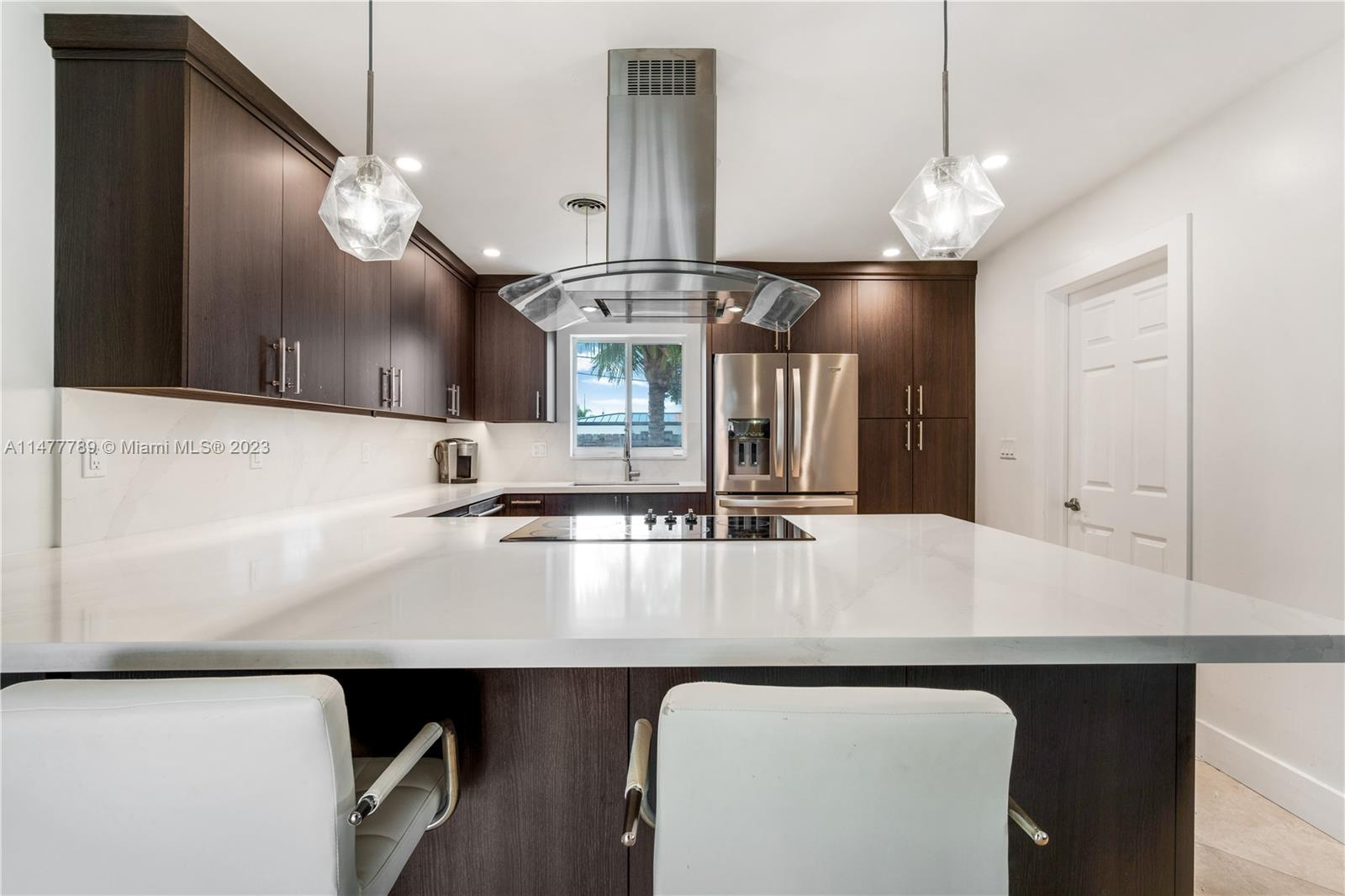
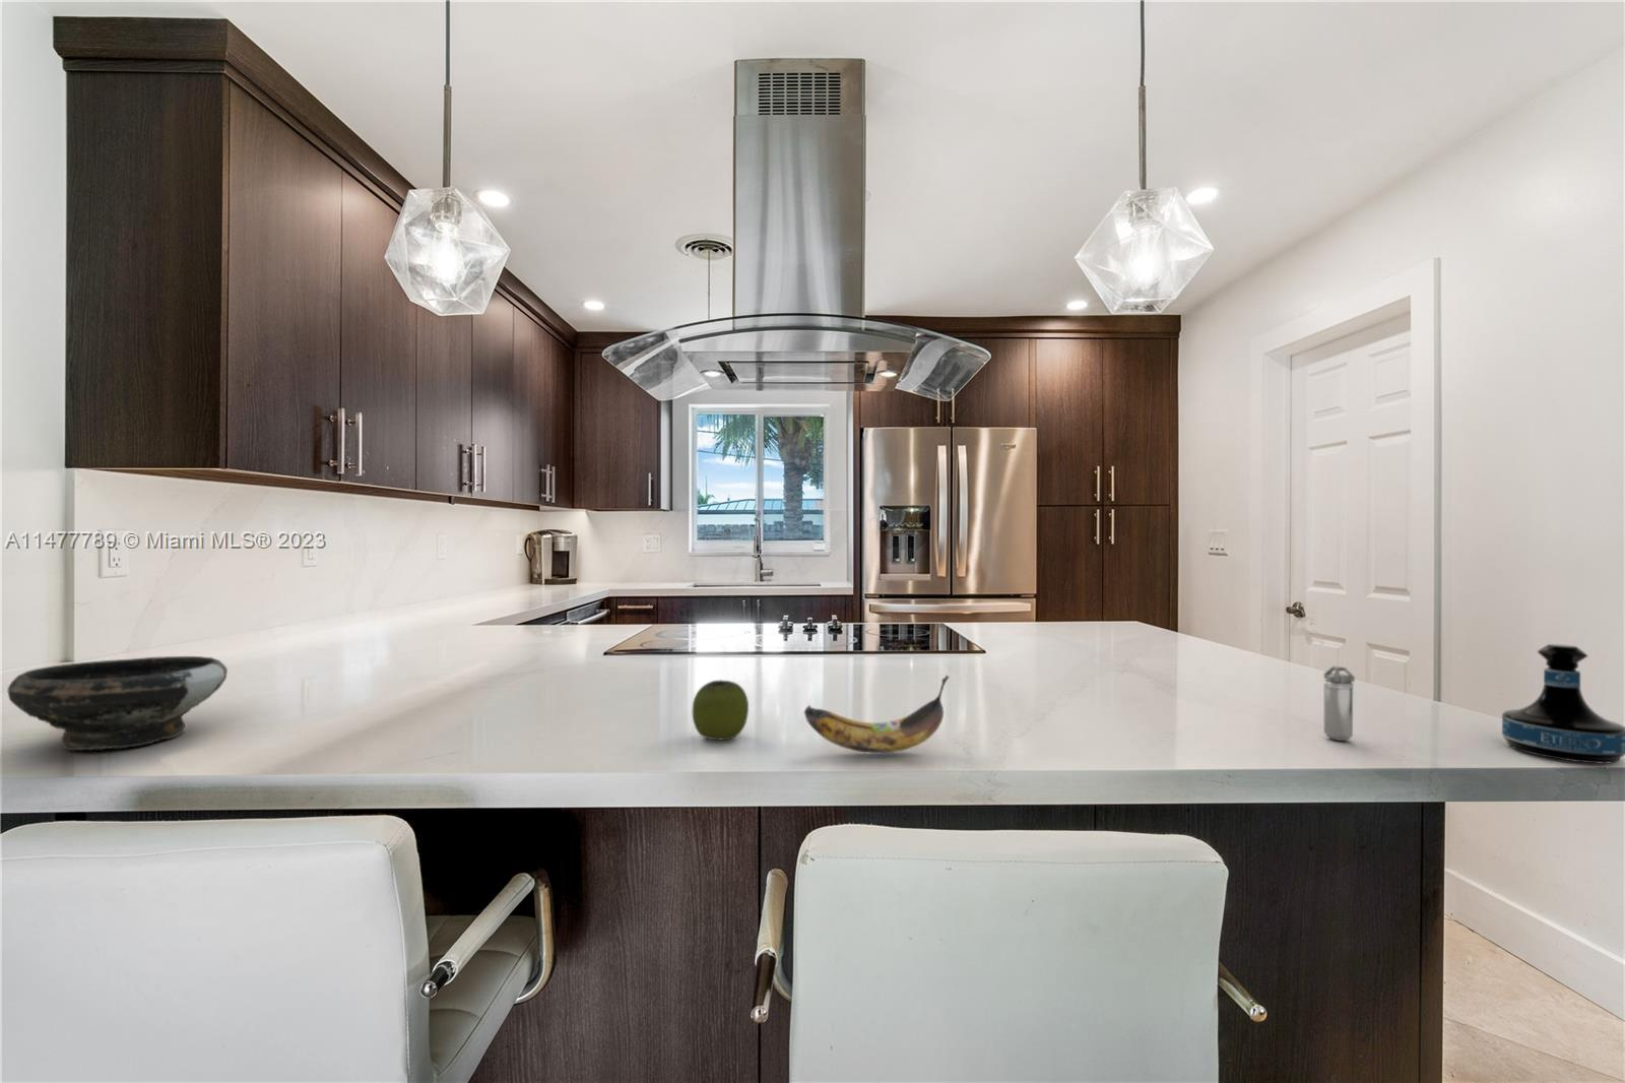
+ shaker (1337, 702)
+ tequila bottle (1561, 697)
+ bowl (126, 702)
+ banana (876, 723)
+ apple (719, 708)
